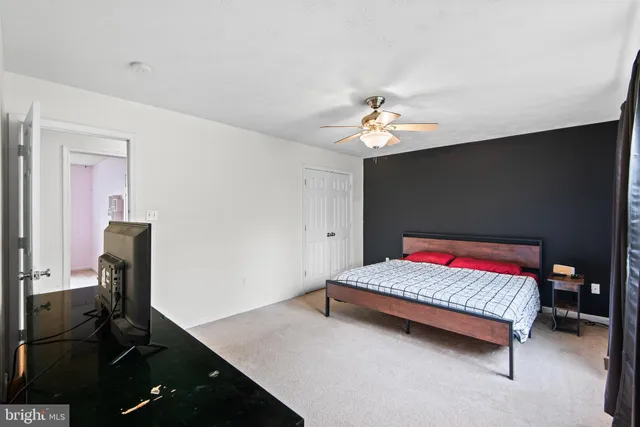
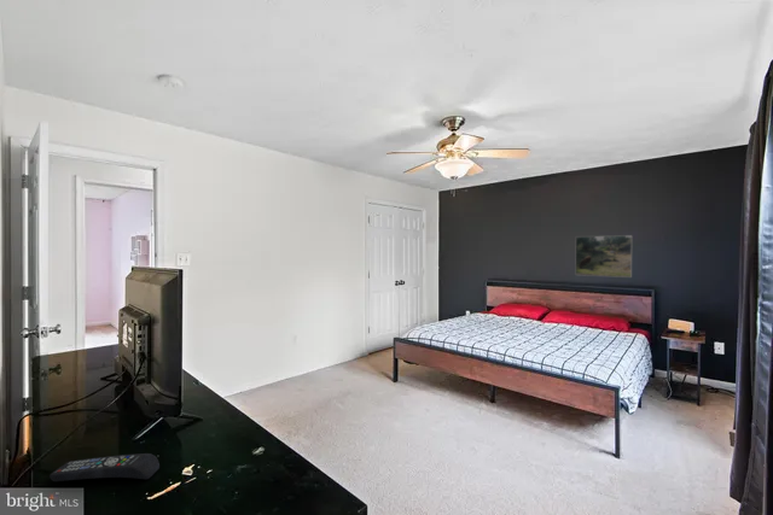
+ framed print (601, 256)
+ remote control (106, 467)
